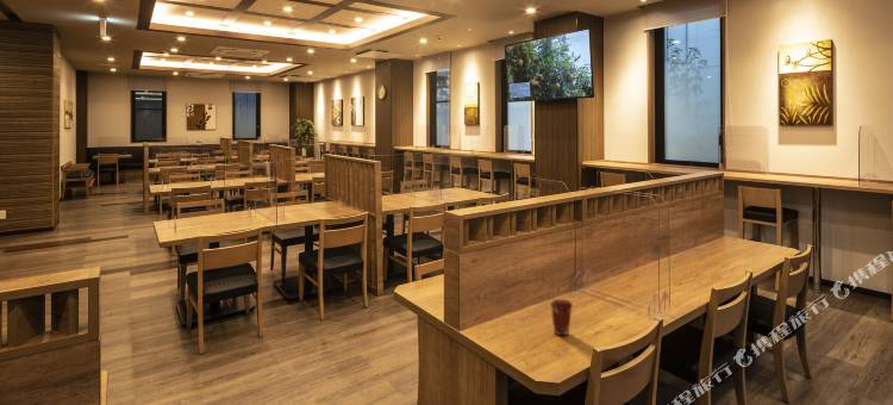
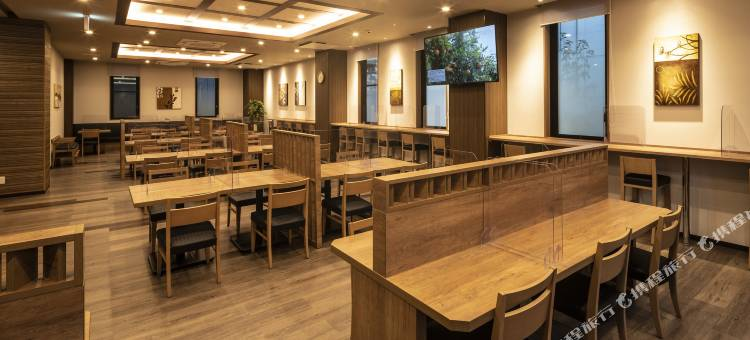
- coffee cup (561, 317)
